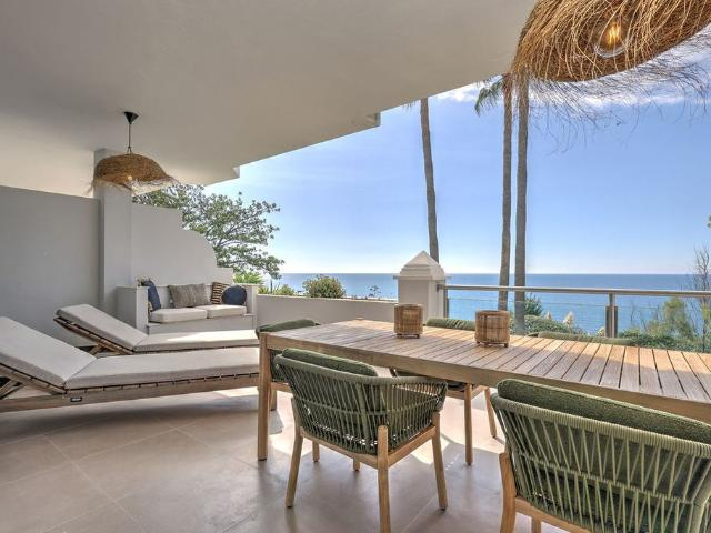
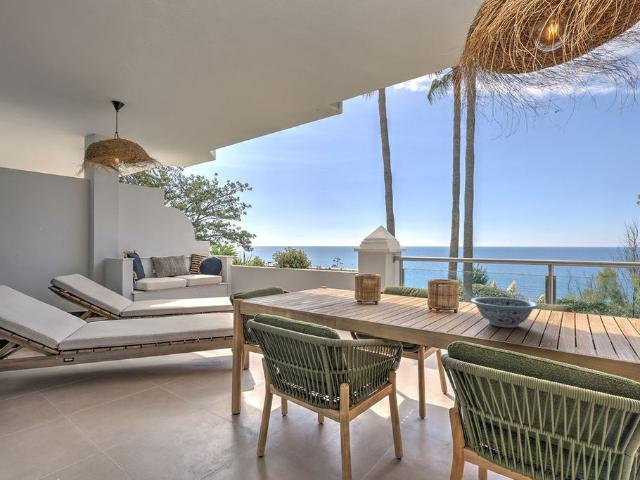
+ decorative bowl (503, 313)
